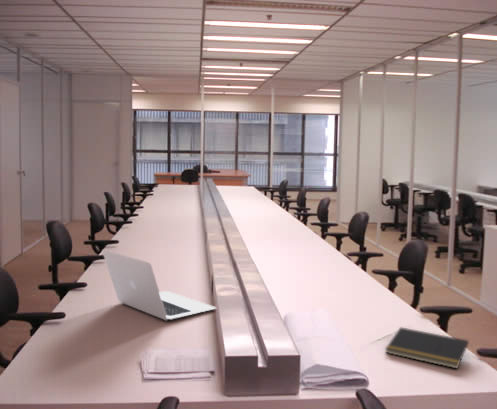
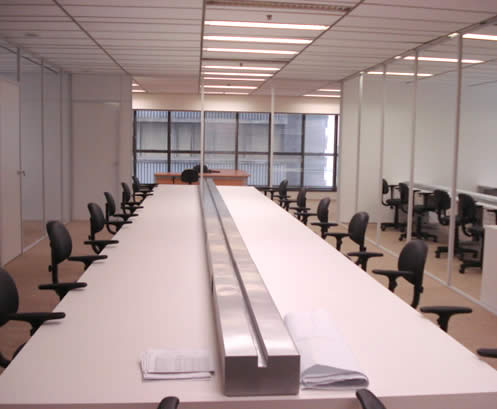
- notepad (426, 346)
- laptop (155, 279)
